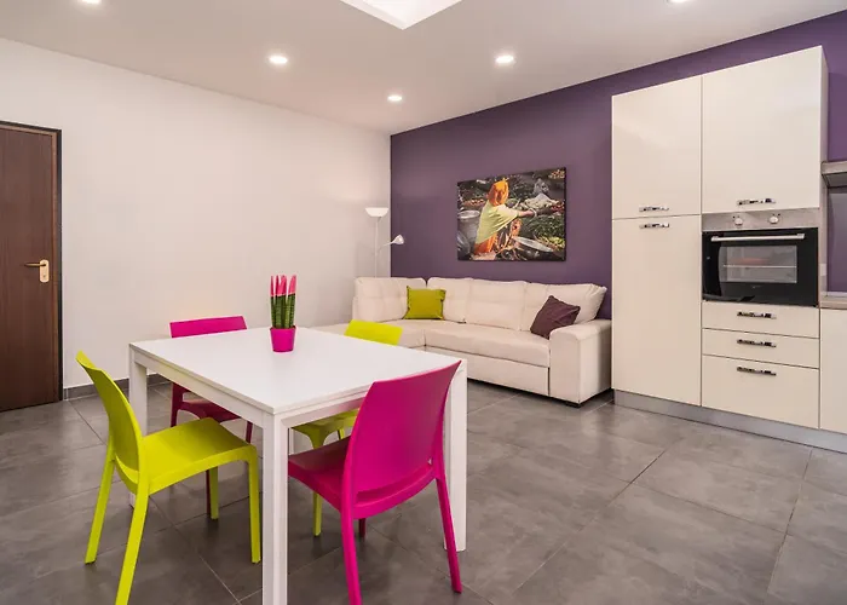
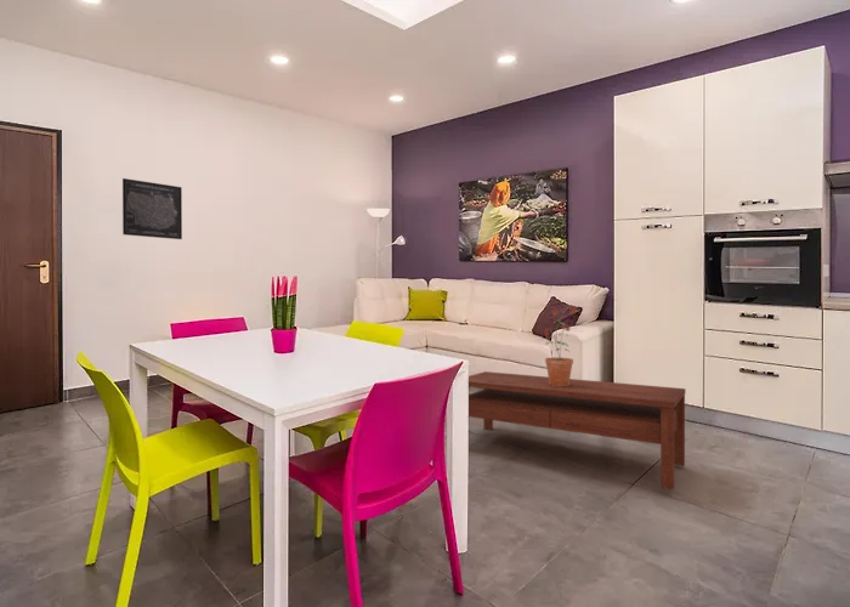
+ potted plant (559, 342)
+ coffee table (562, 420)
+ wall art (153, 210)
